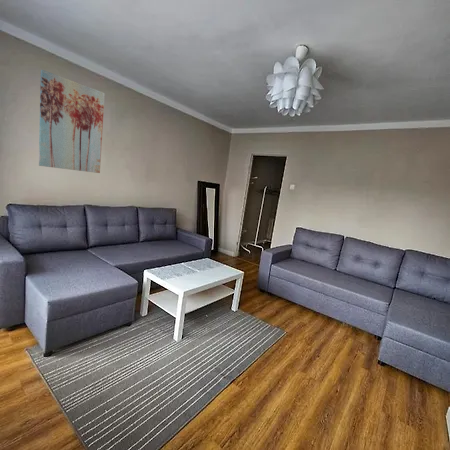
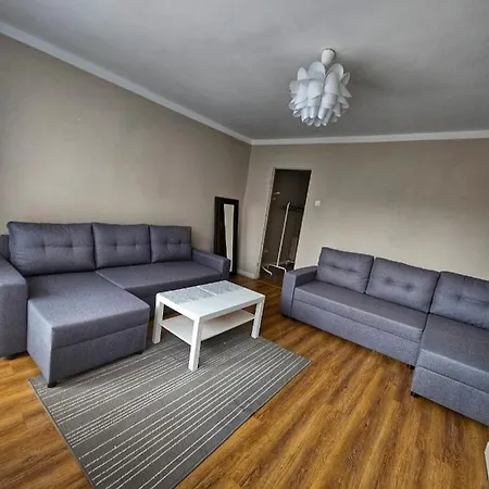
- wall art (73, 127)
